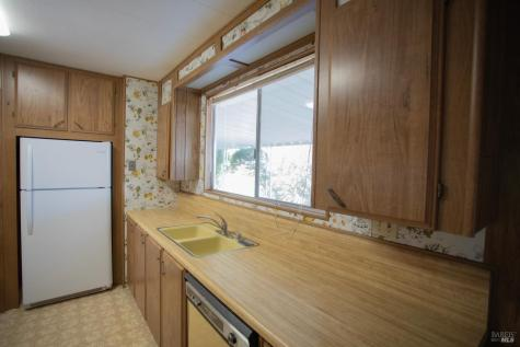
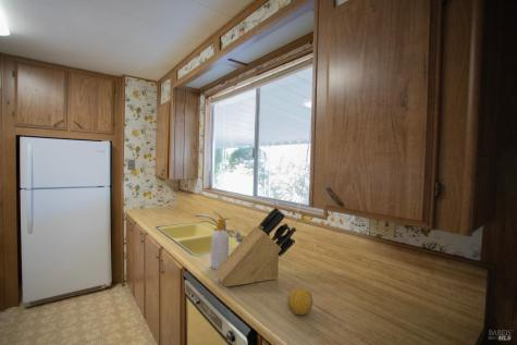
+ fruit (299, 300)
+ soap bottle (220, 242)
+ knife block (257, 243)
